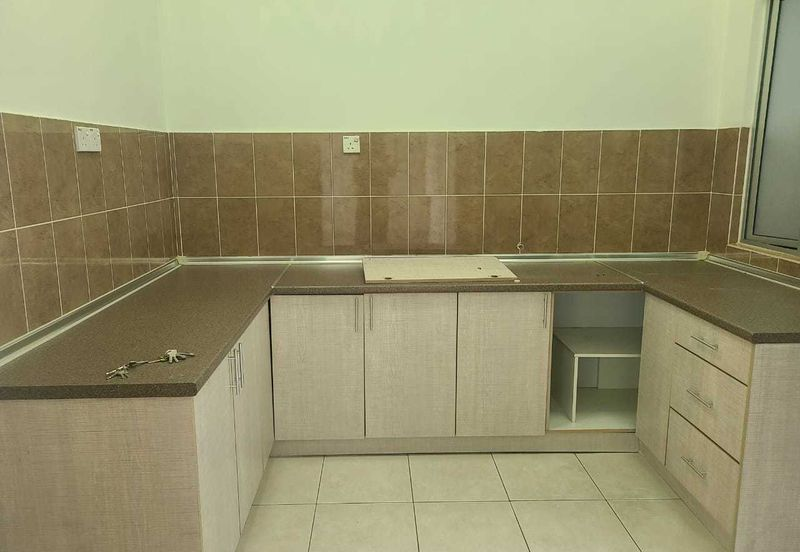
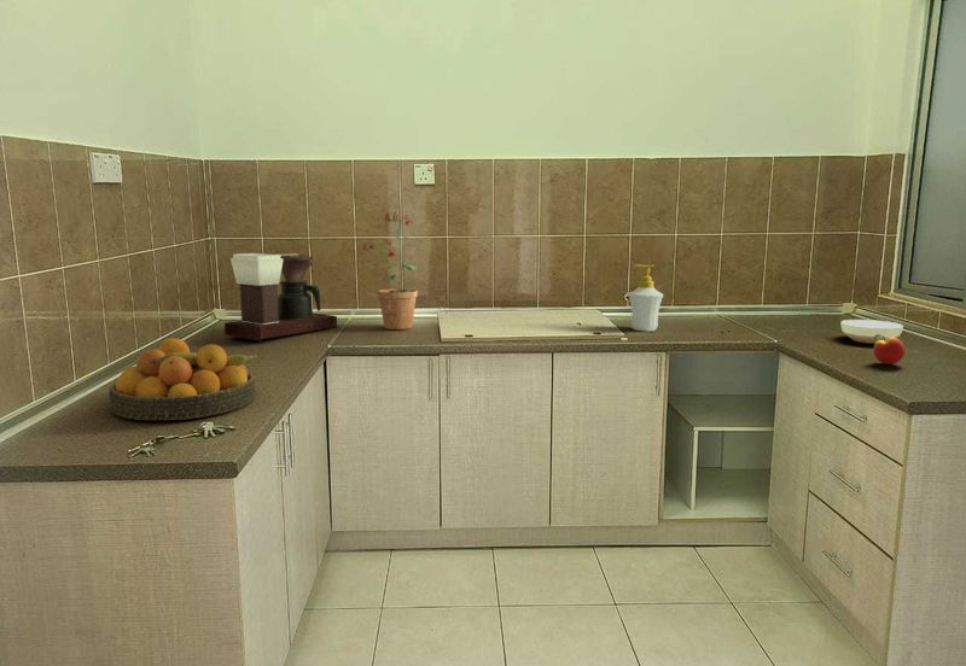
+ potted plant (391, 269)
+ soap bottle (645, 297)
+ fruit bowl (182, 373)
+ coffee maker (281, 293)
+ bowl (871, 332)
+ apple (888, 350)
